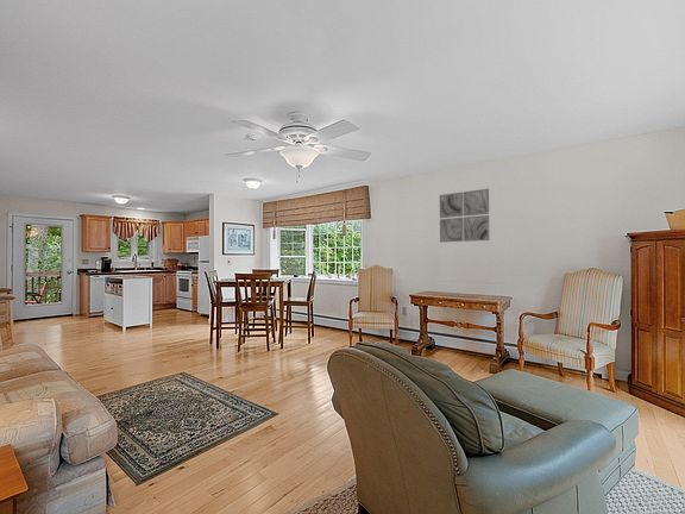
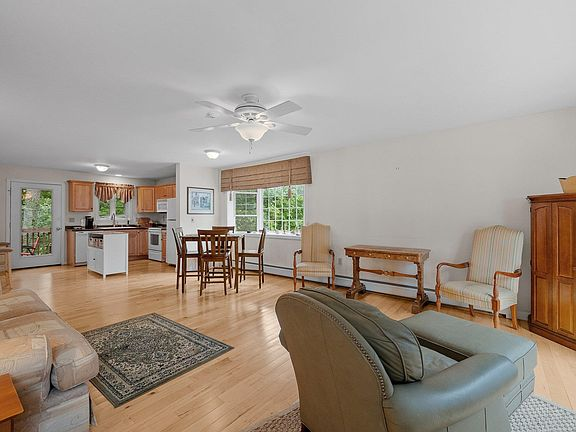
- wall art (464, 215)
